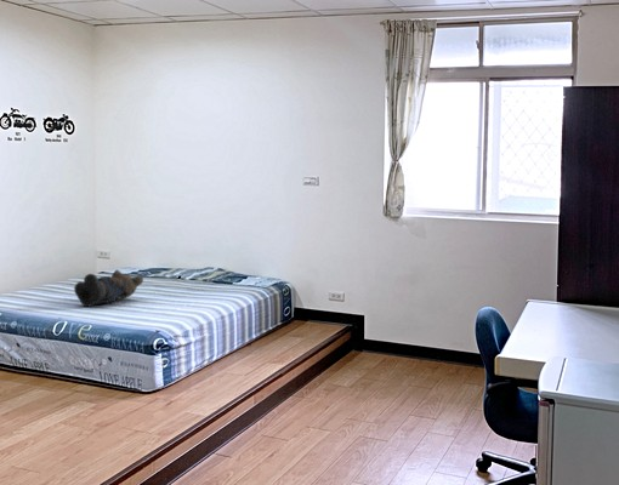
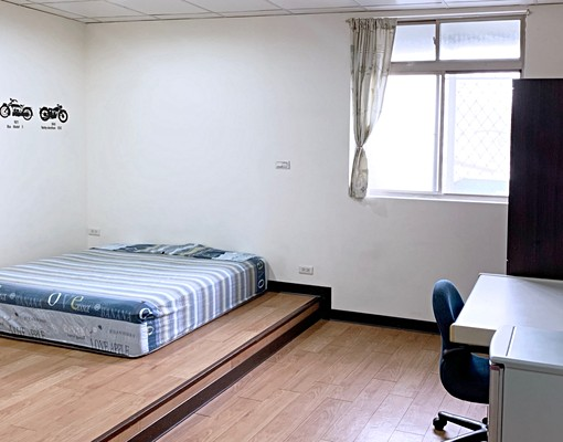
- teddy bear (109, 286)
